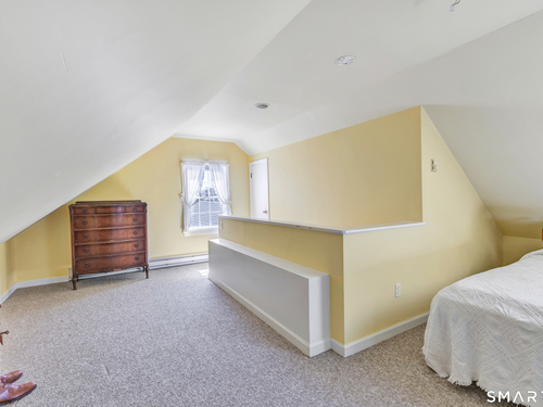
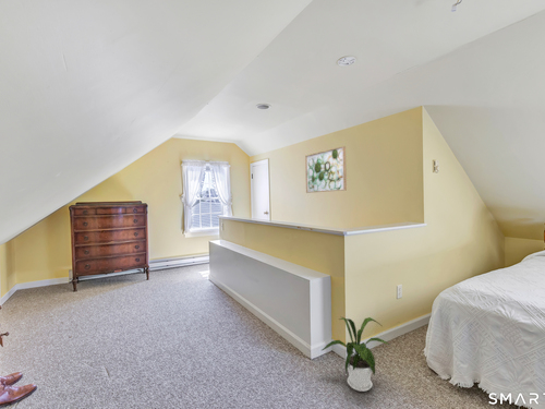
+ wall art (323, 171)
+ house plant (358, 350)
